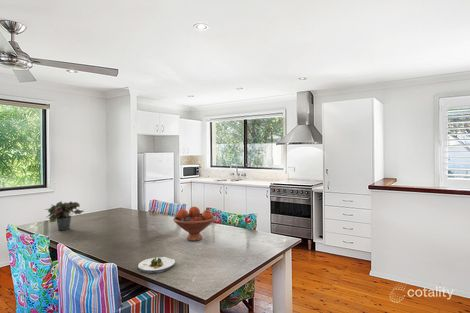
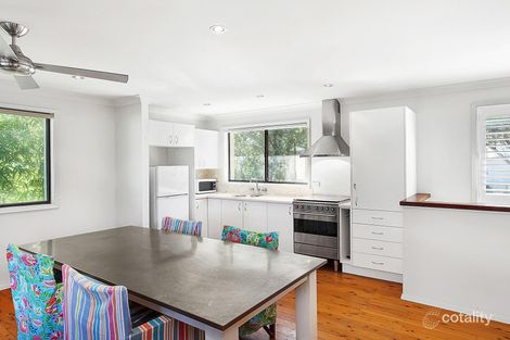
- salad plate (156, 262)
- fruit bowl (194, 224)
- potted plant (63, 215)
